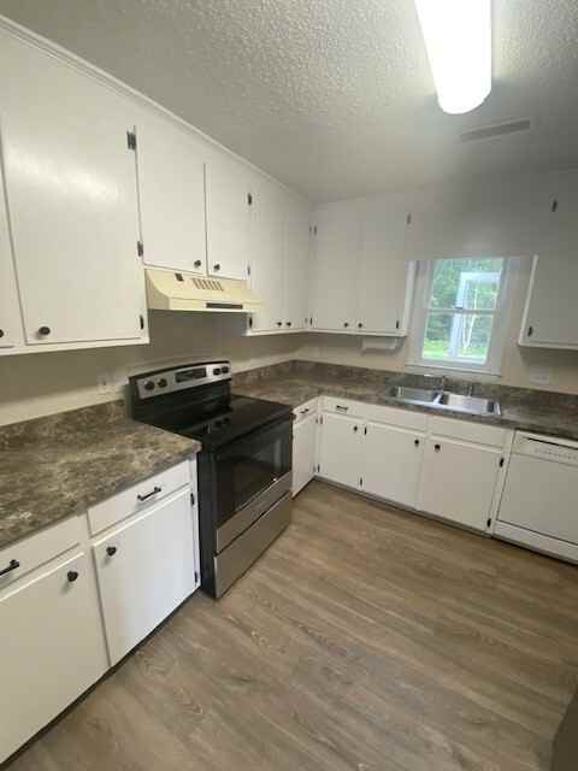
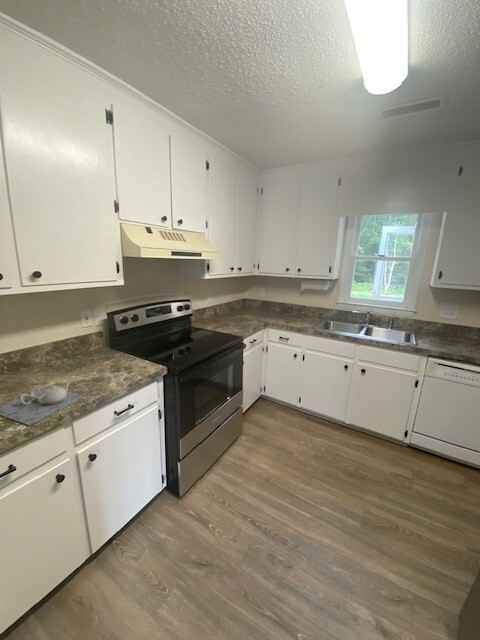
+ teapot (39, 395)
